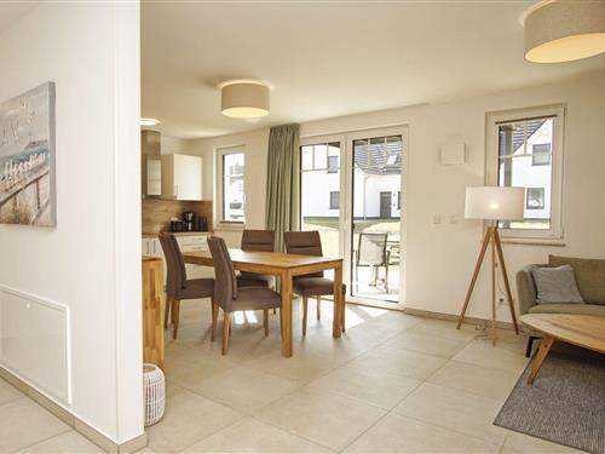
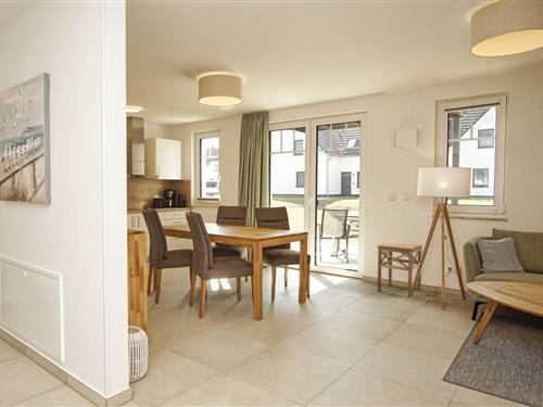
+ side table (399, 267)
